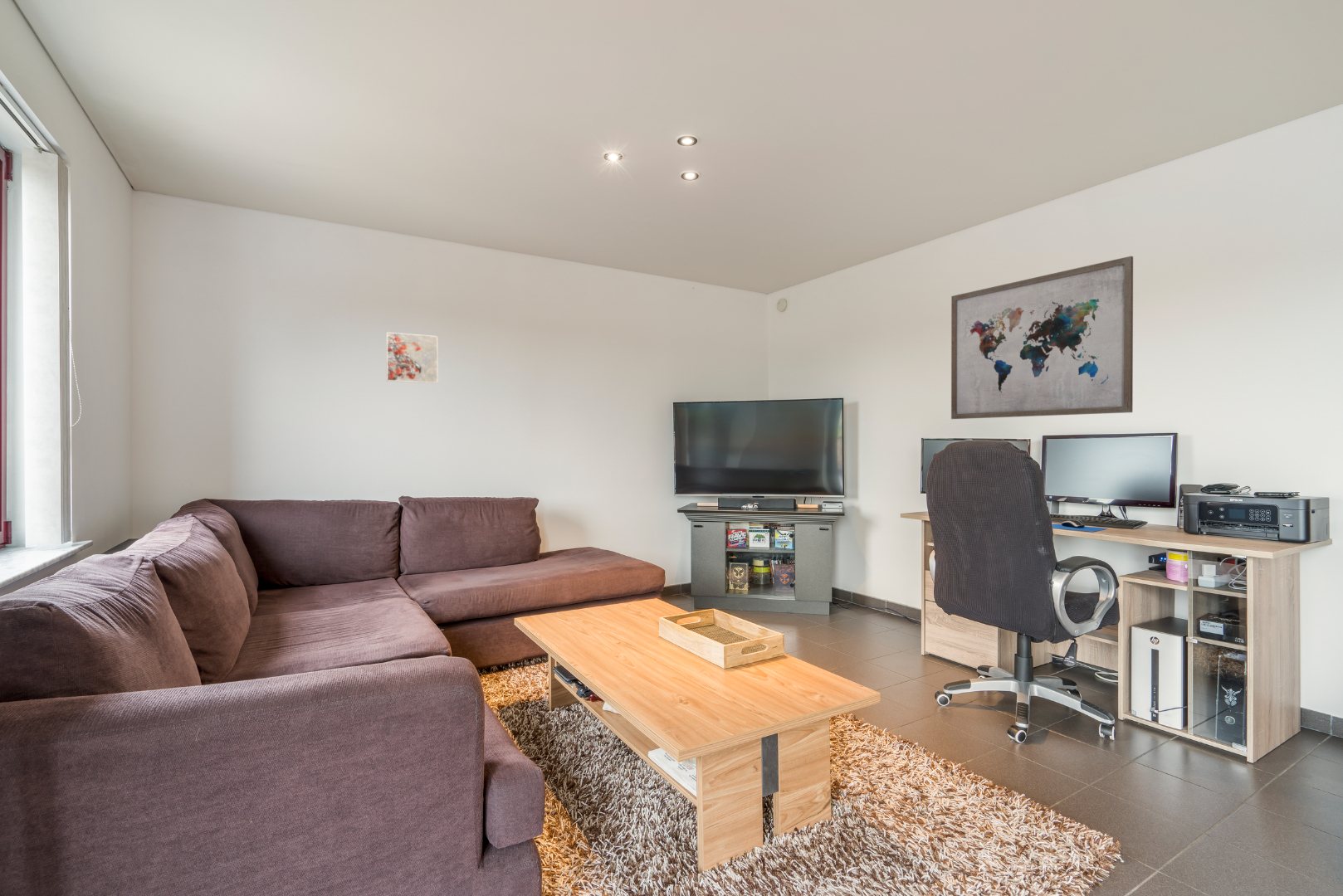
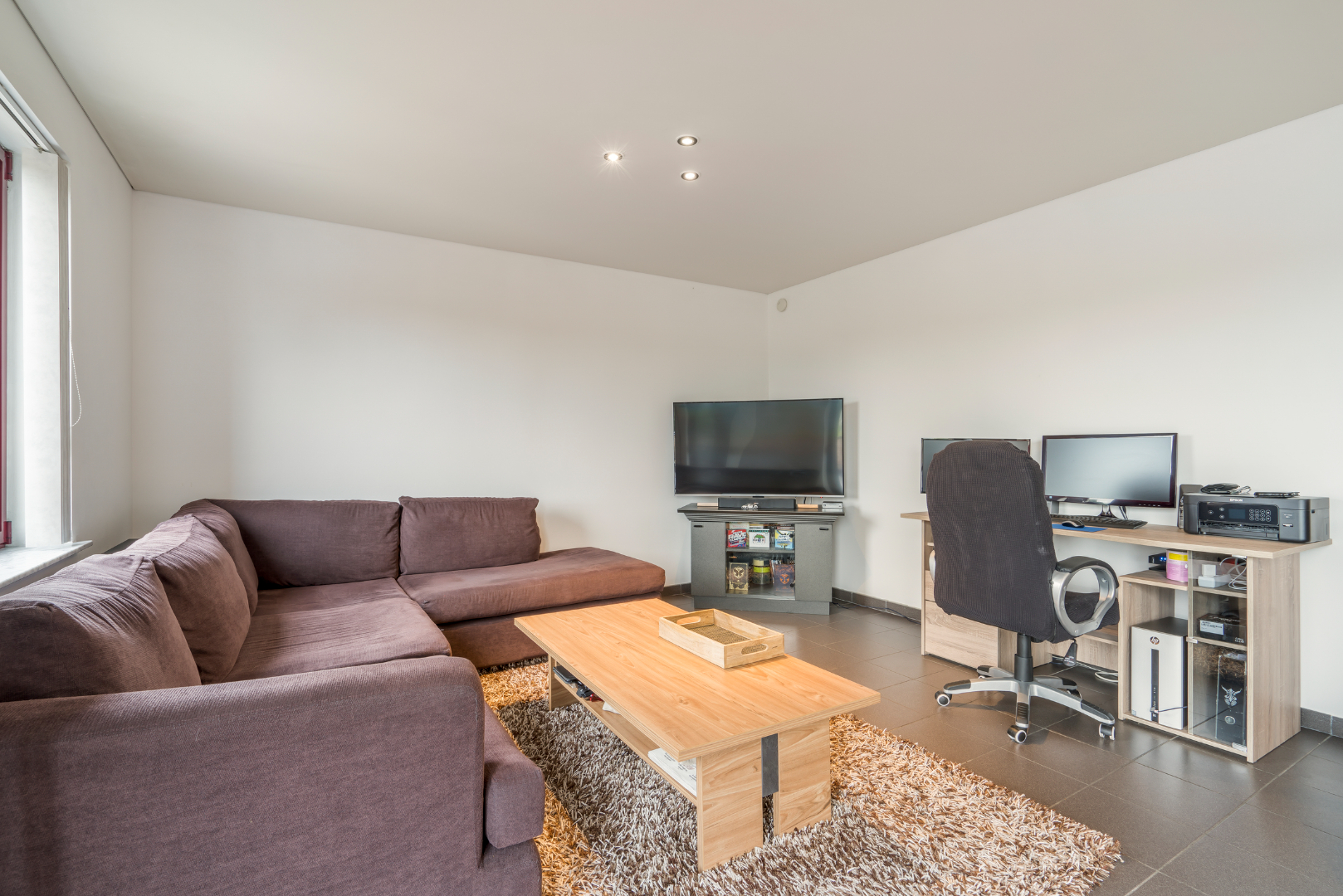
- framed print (412, 358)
- wall art (1031, 347)
